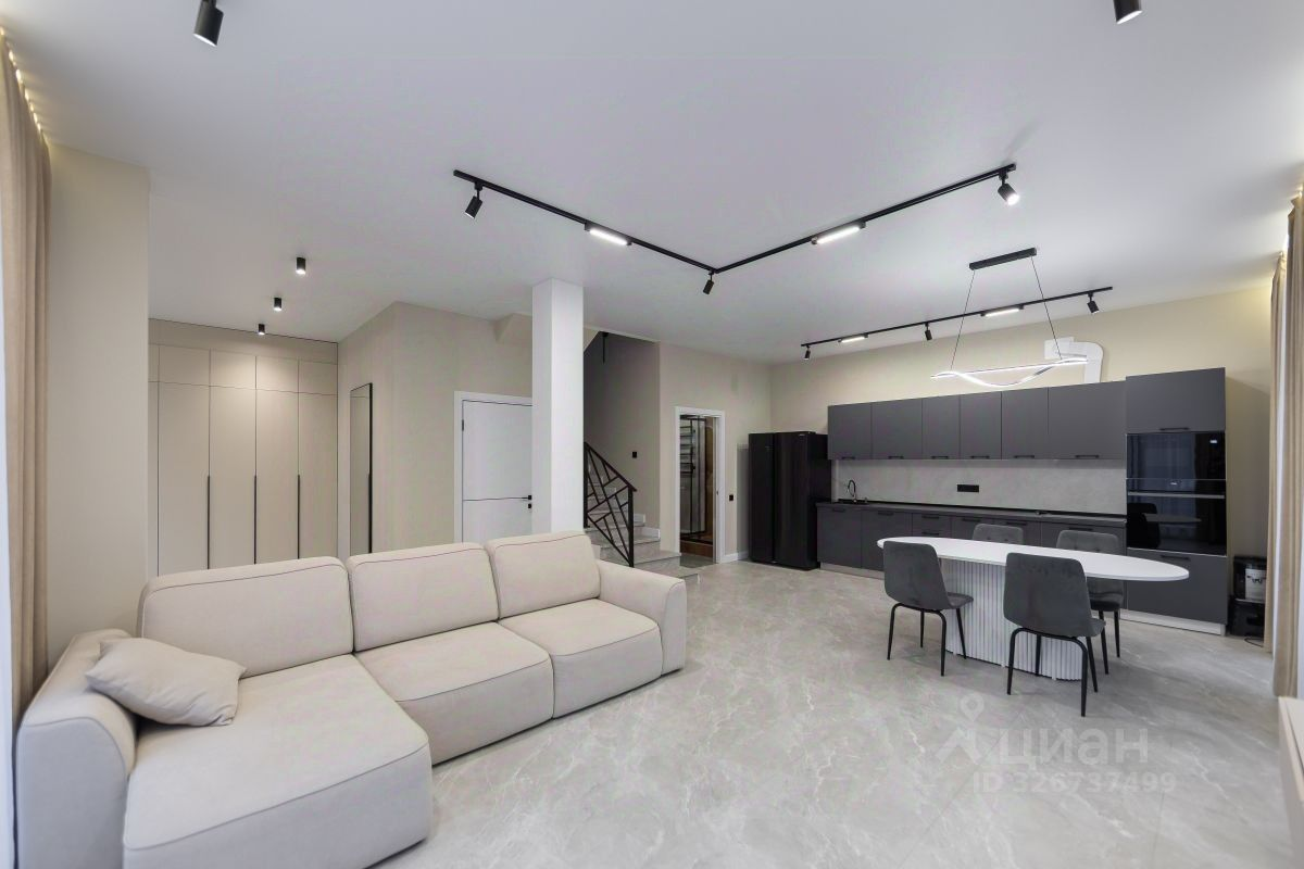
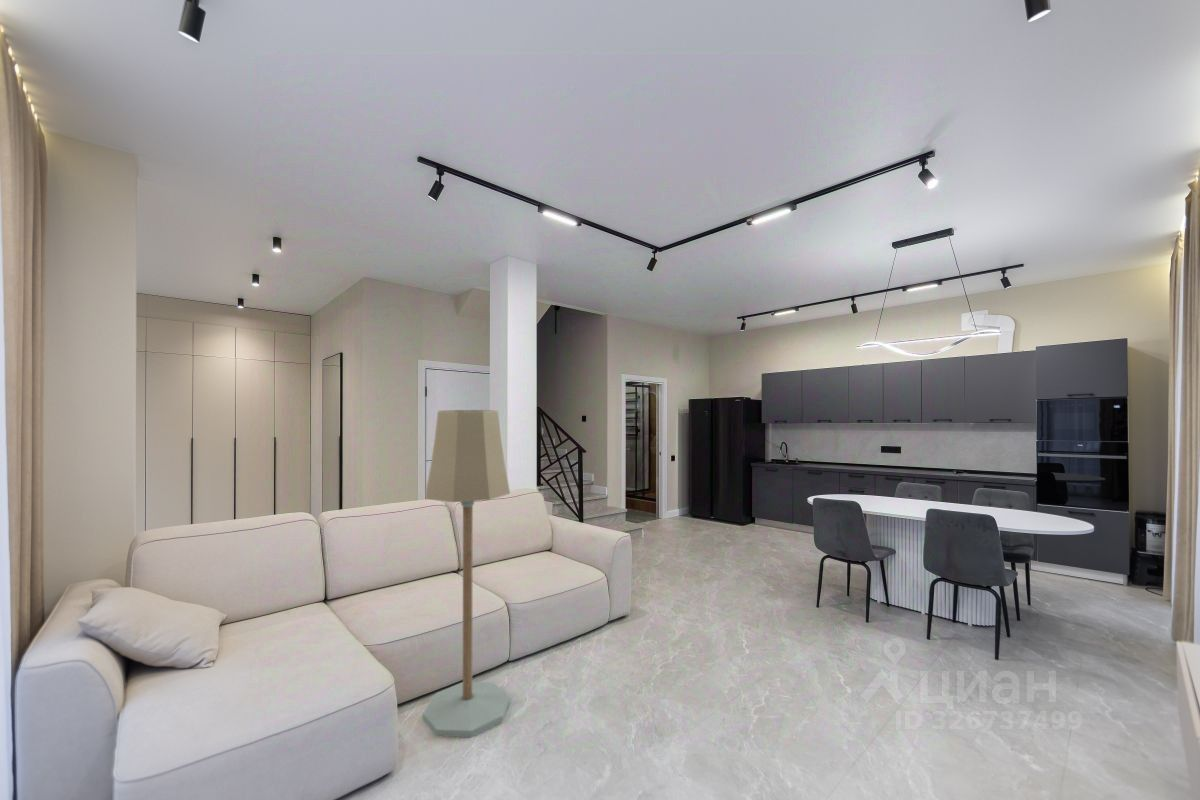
+ floor lamp (467, 560)
